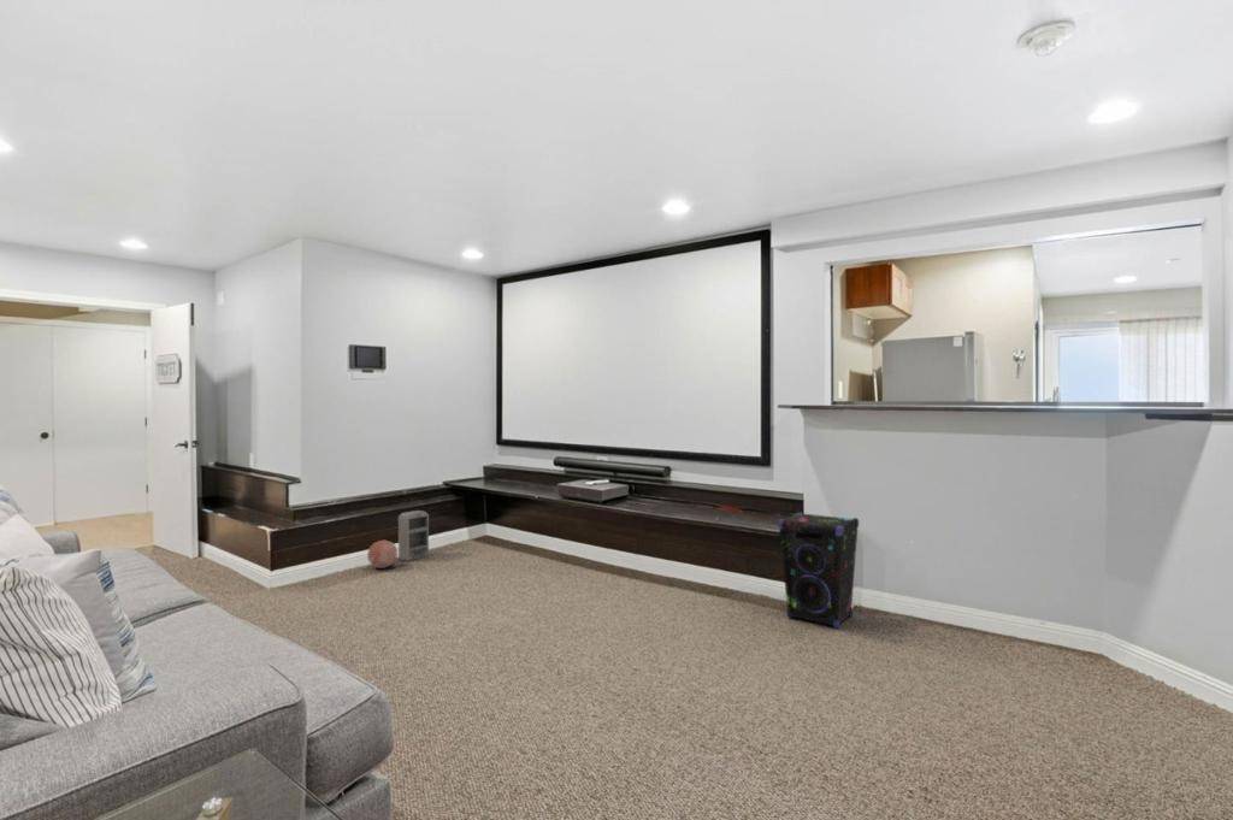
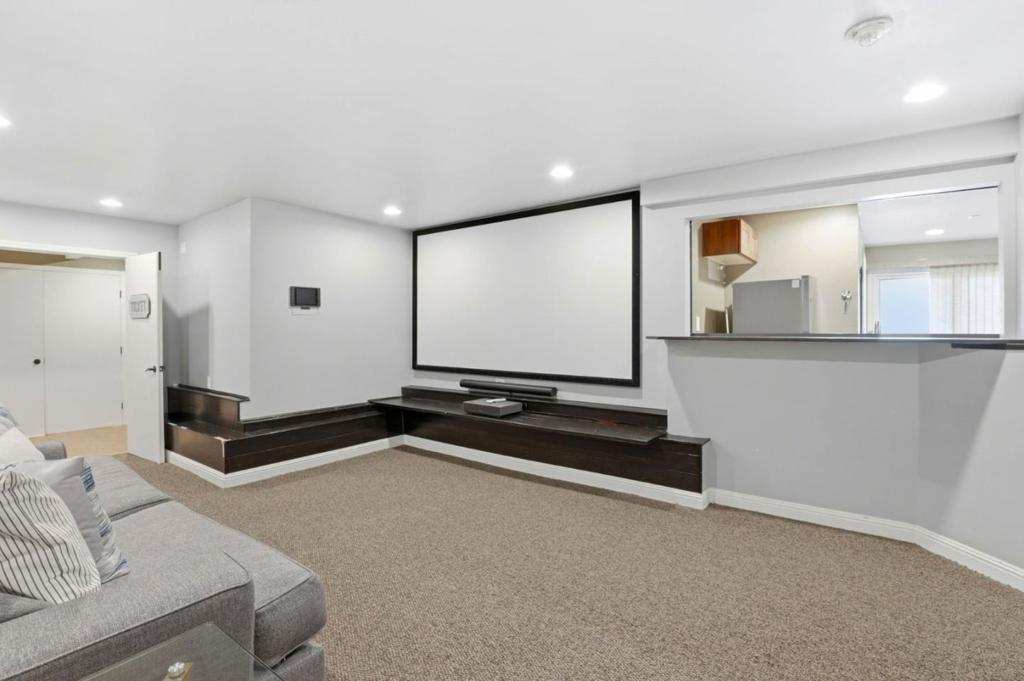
- speaker (818, 567)
- speaker (413, 535)
- decorative ball (383, 554)
